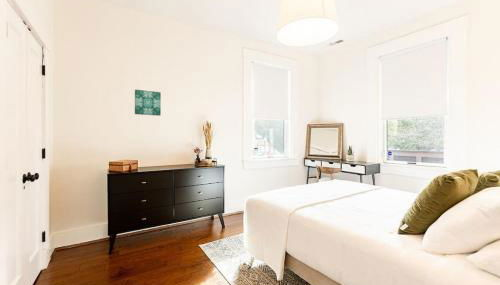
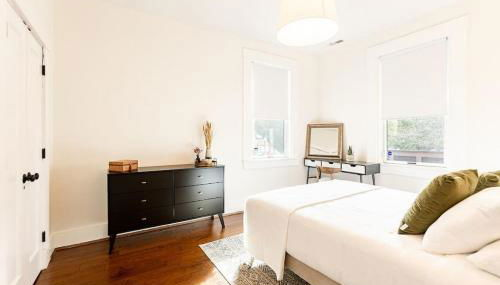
- wall art (147, 103)
